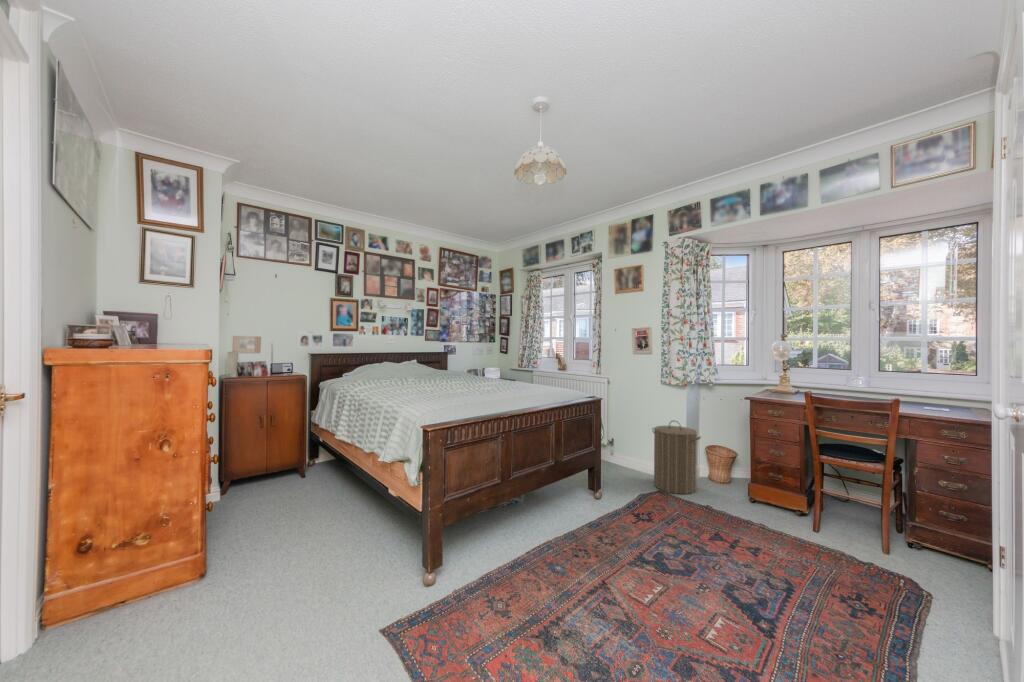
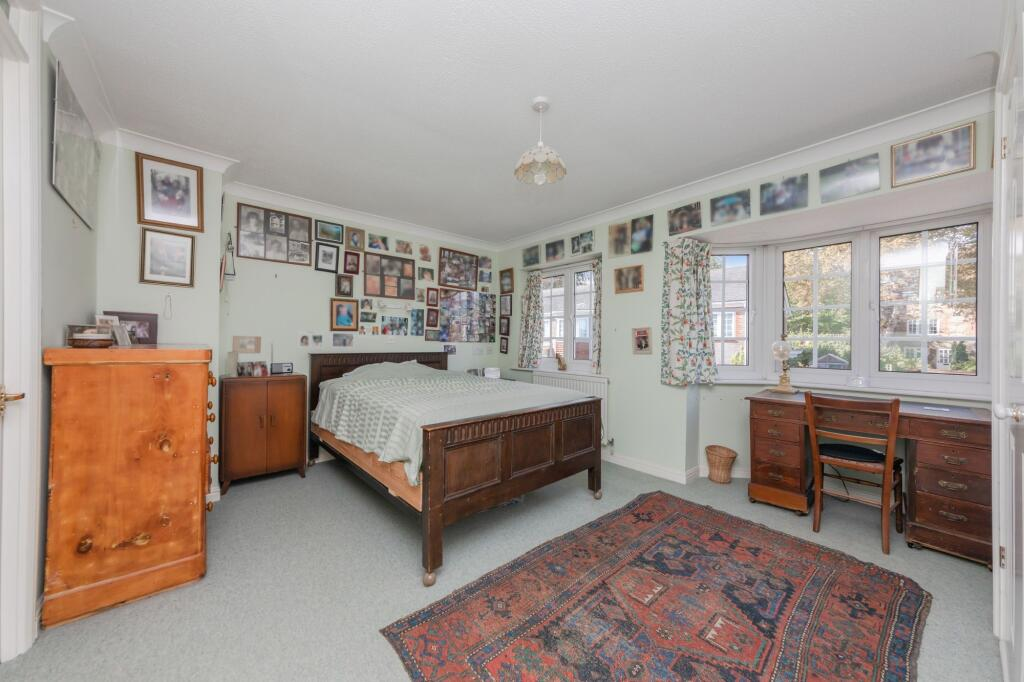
- laundry hamper (675, 453)
